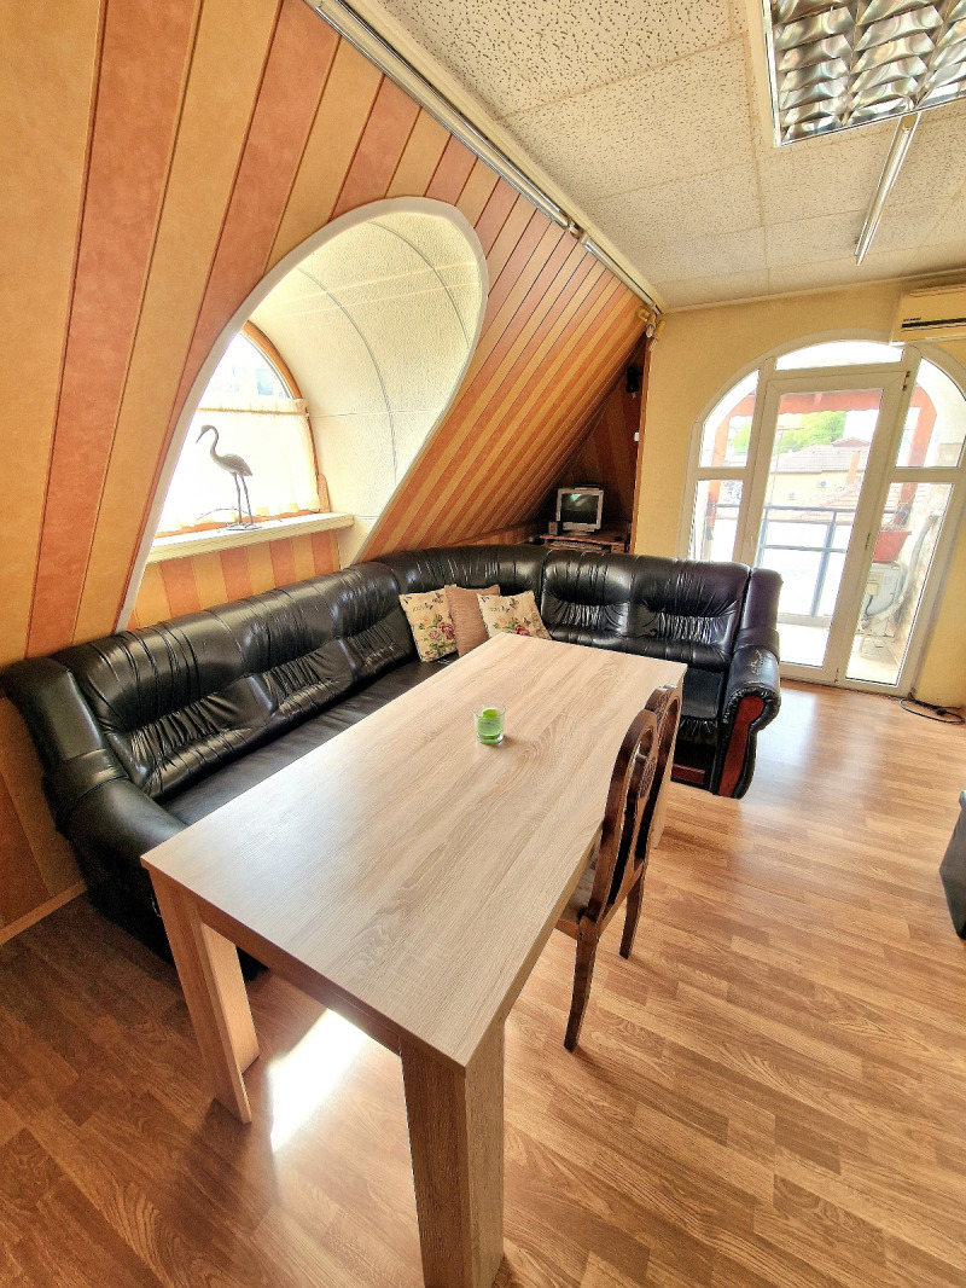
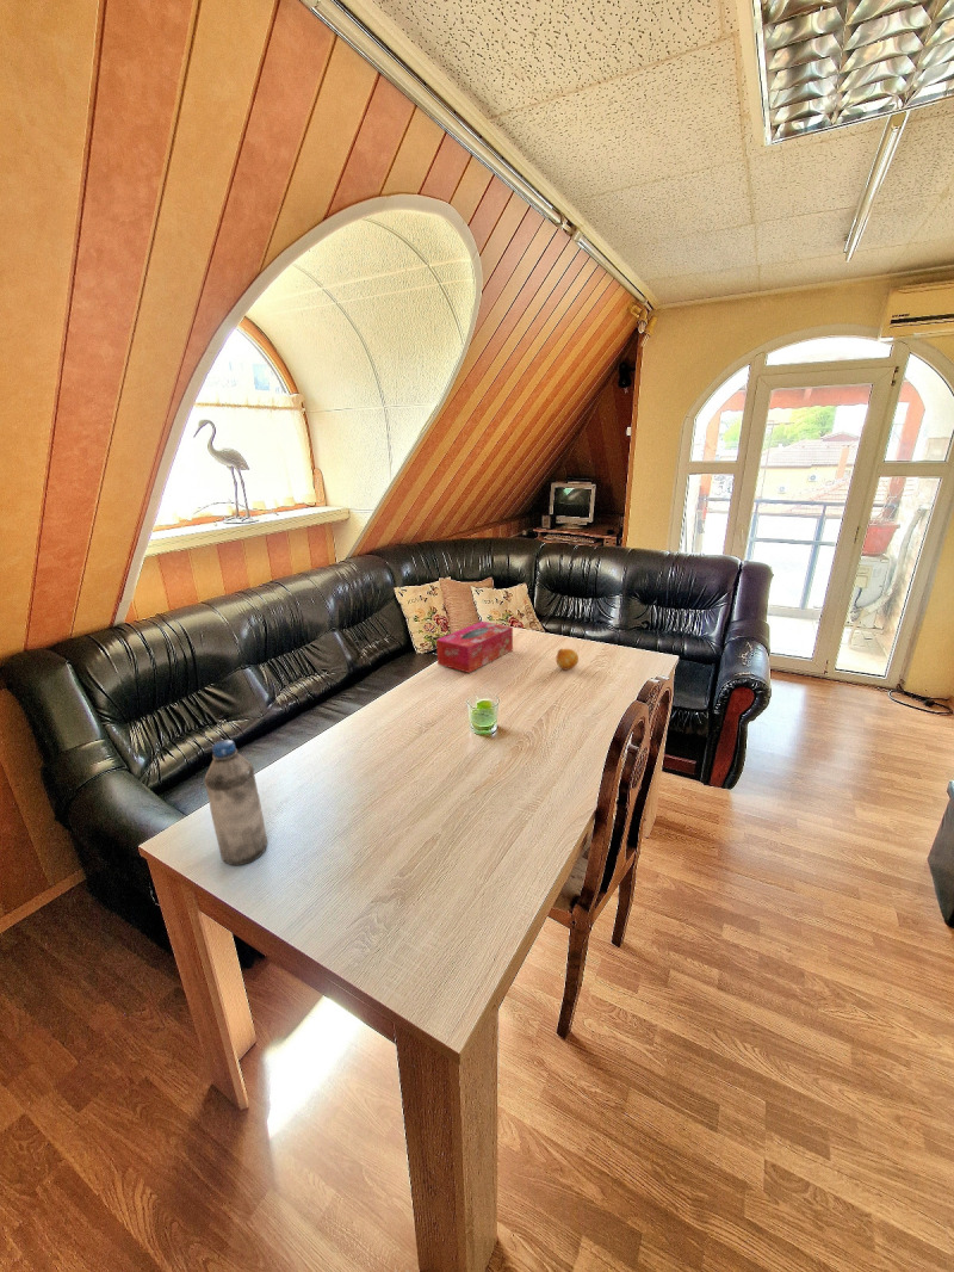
+ fruit (566, 659)
+ water bottle (234, 799)
+ tissue box (476, 644)
